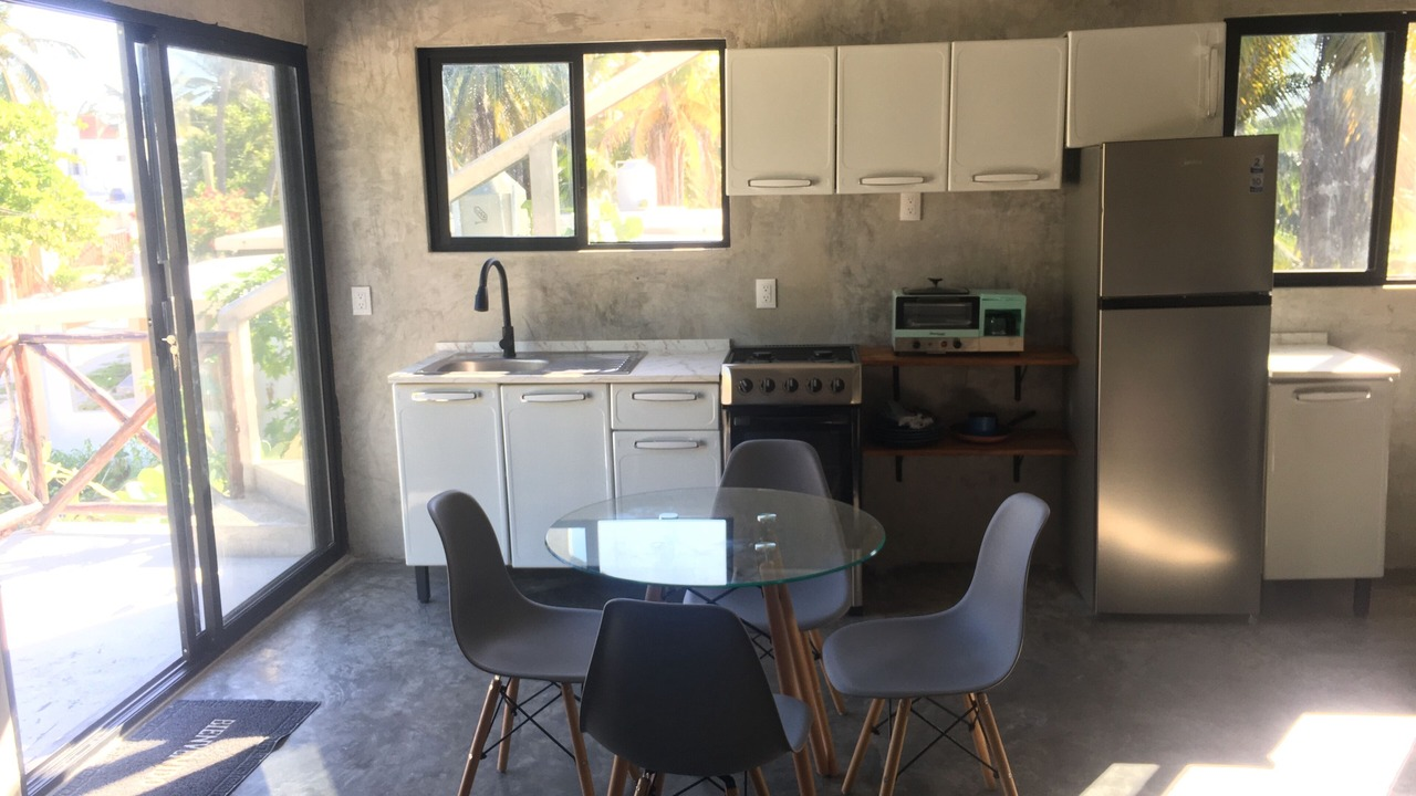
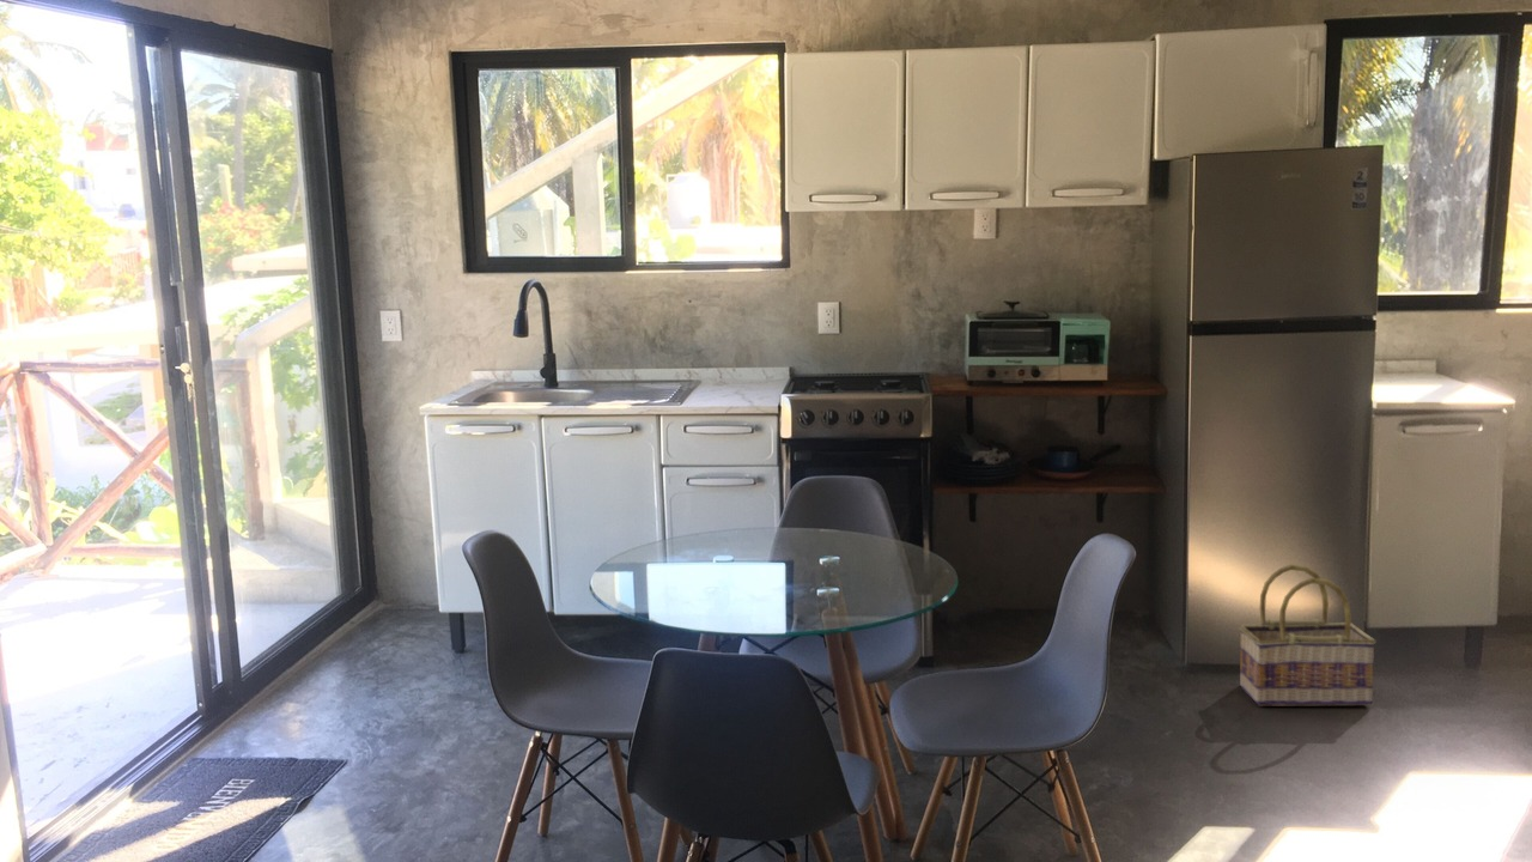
+ basket (1305, 633)
